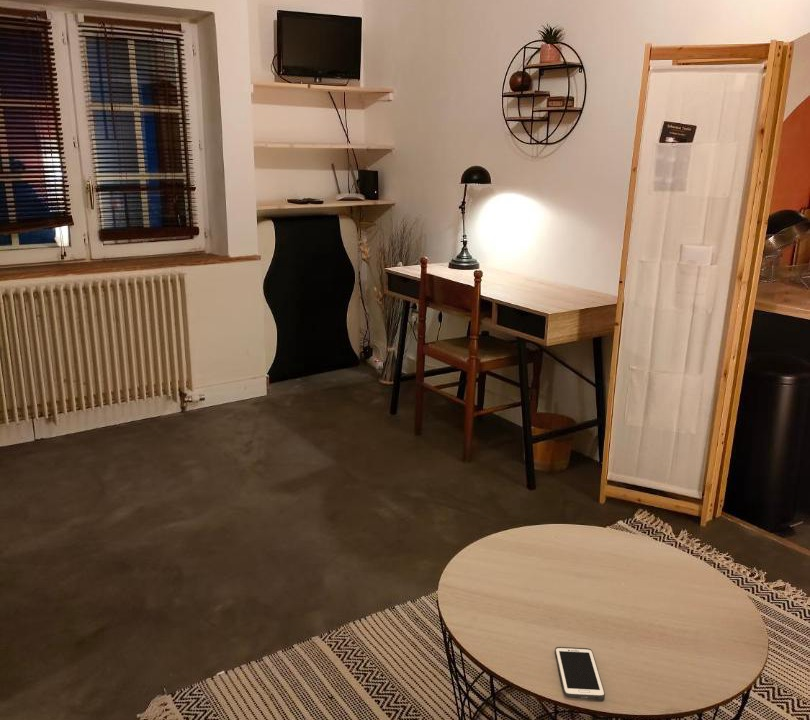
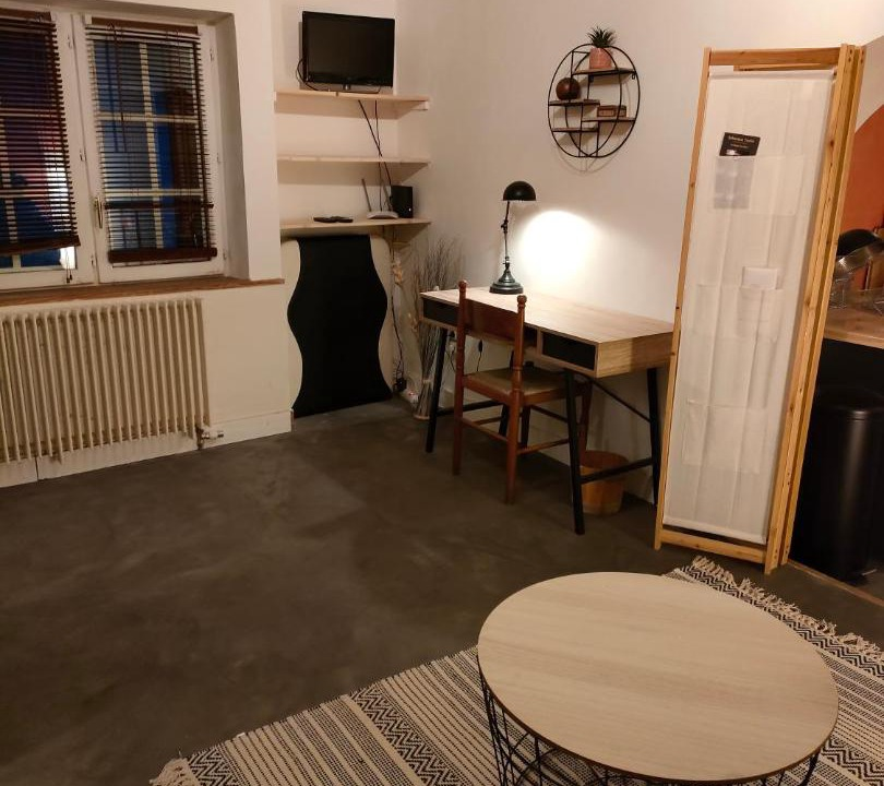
- cell phone (578, 672)
